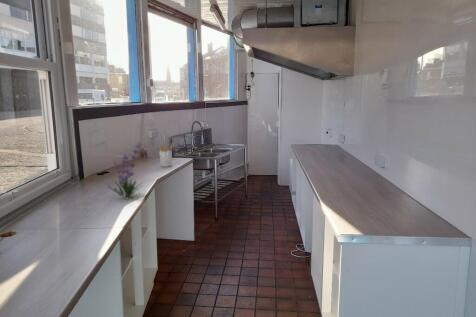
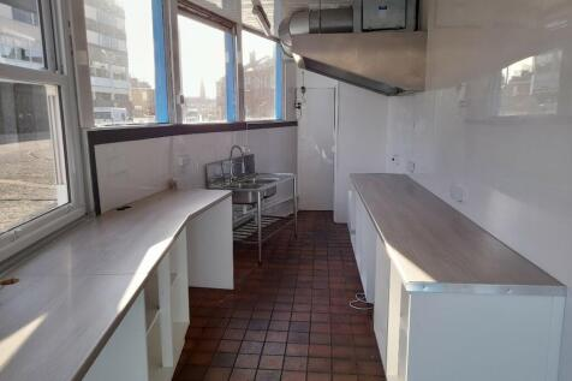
- plant (125, 170)
- utensil holder (165, 155)
